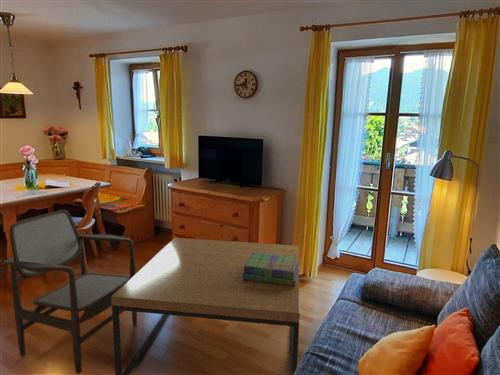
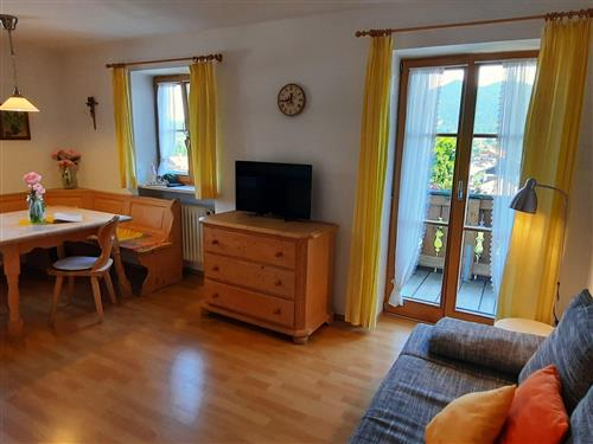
- stack of books (272, 267)
- armchair (76, 280)
- coffee table (221, 305)
